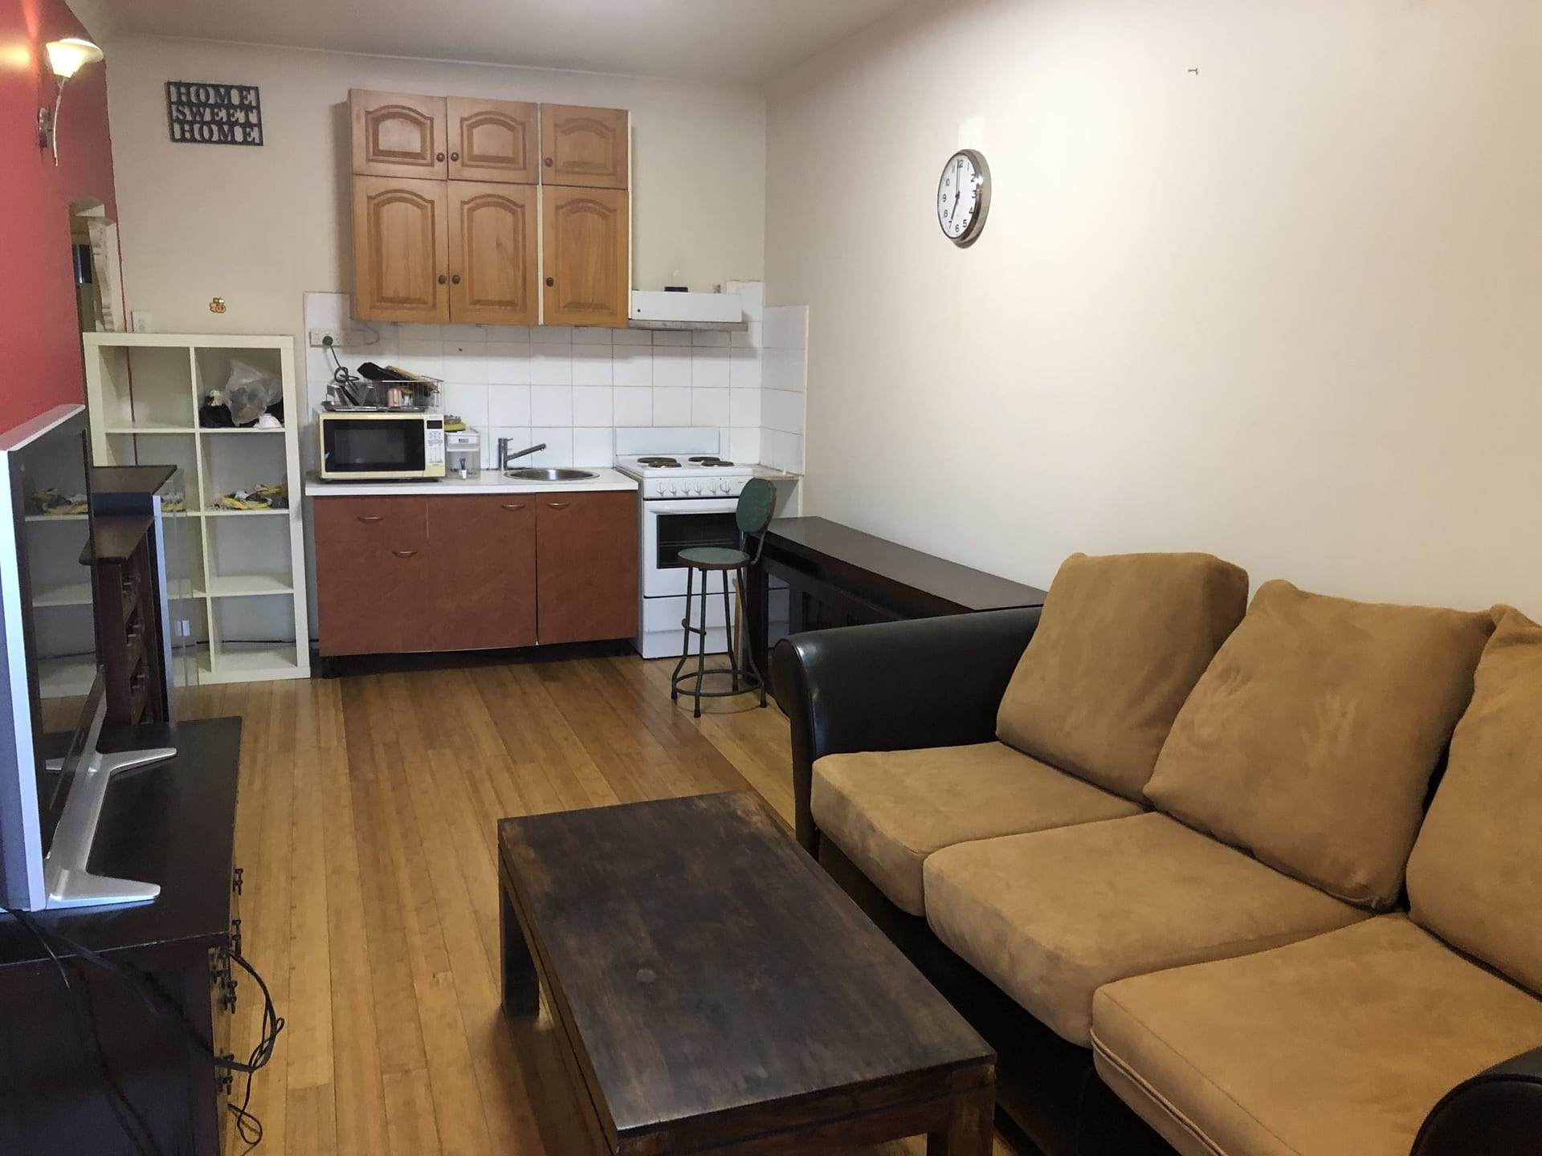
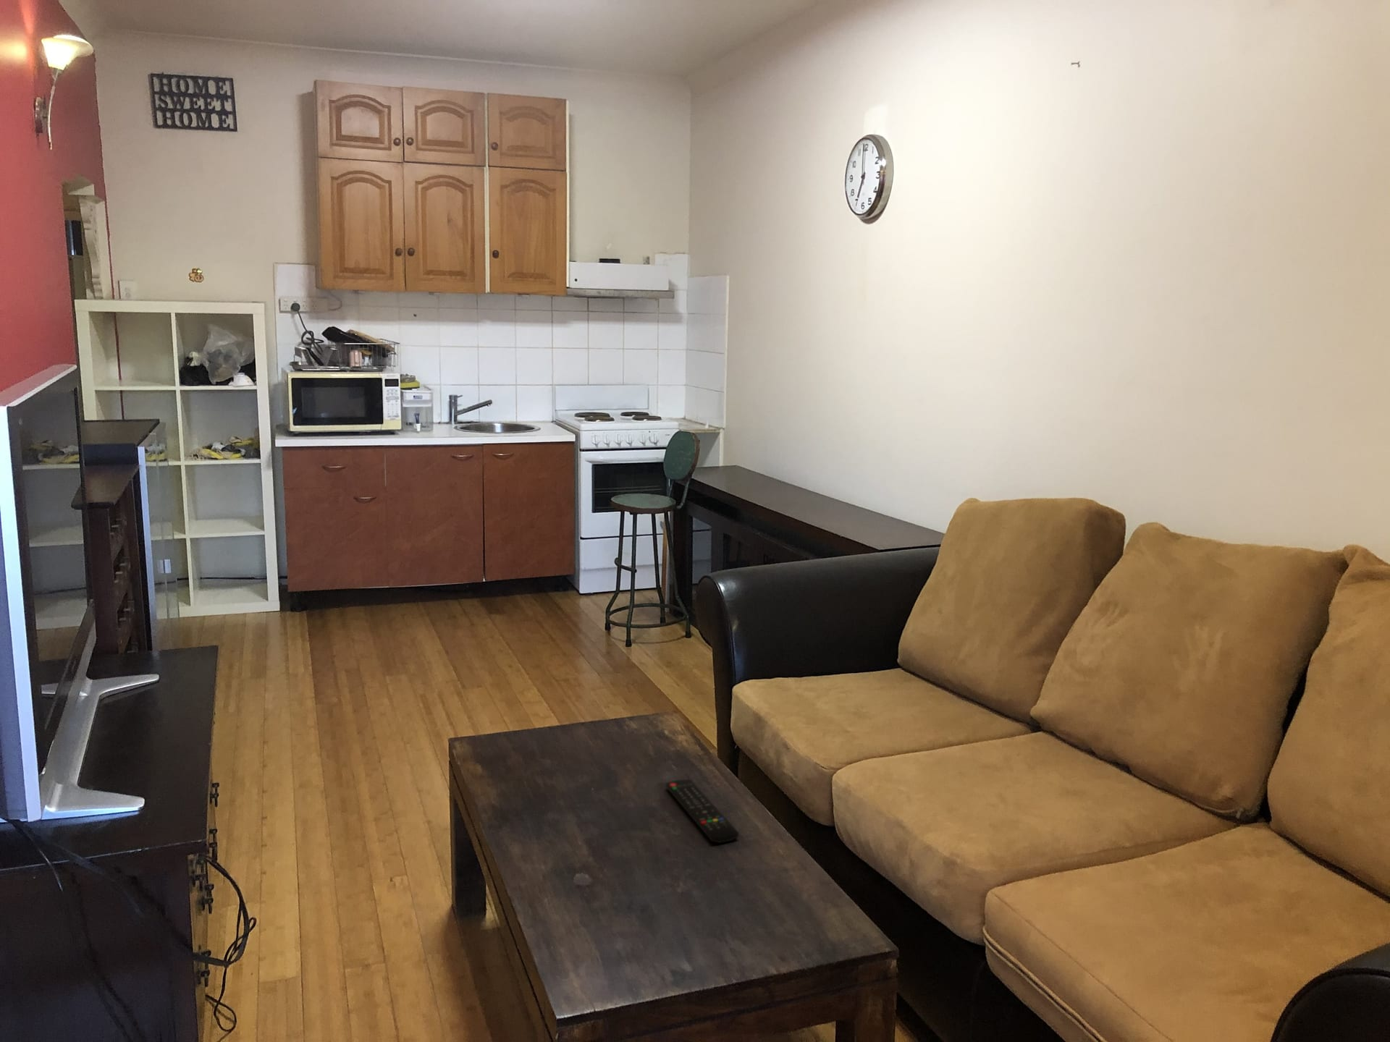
+ remote control (699, 809)
